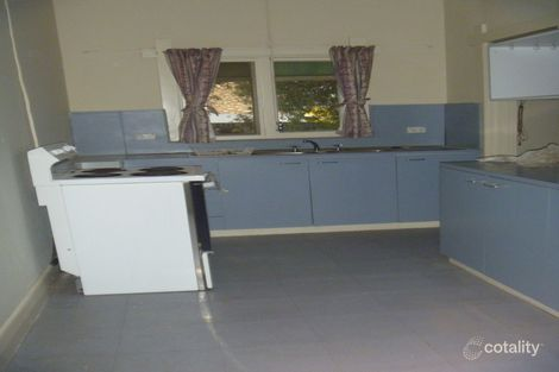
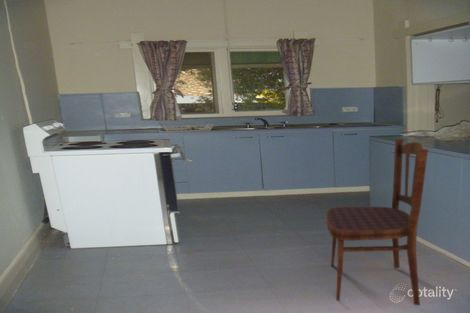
+ dining chair (372, 216)
